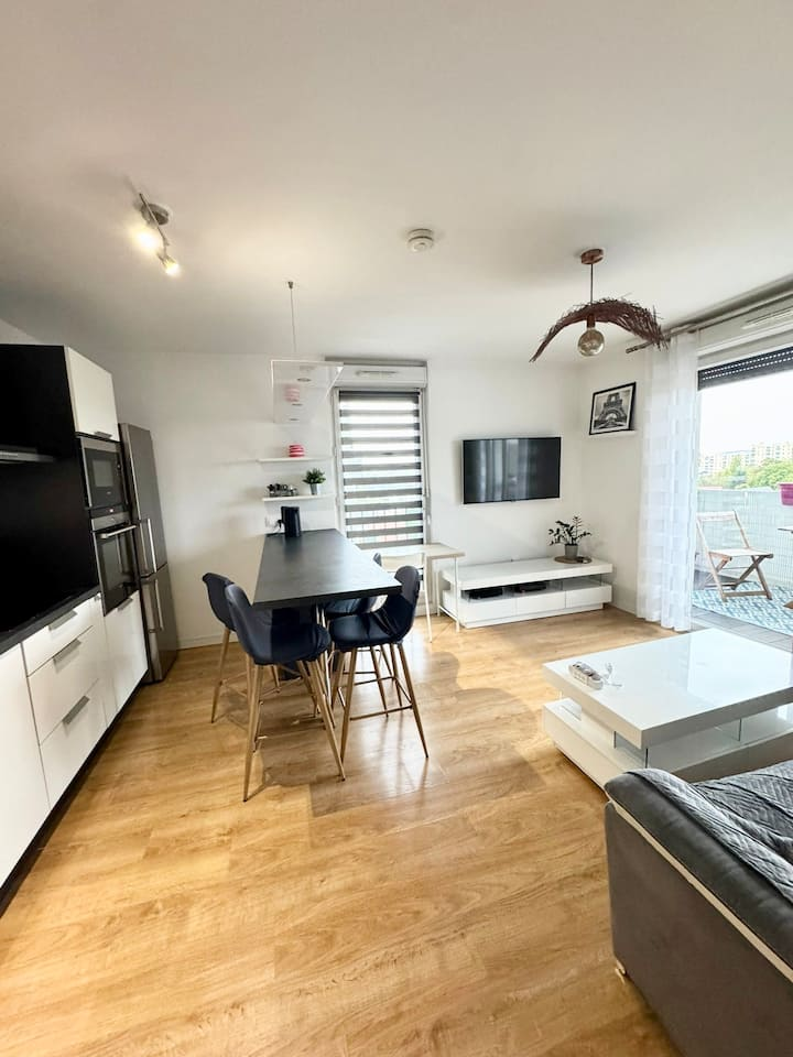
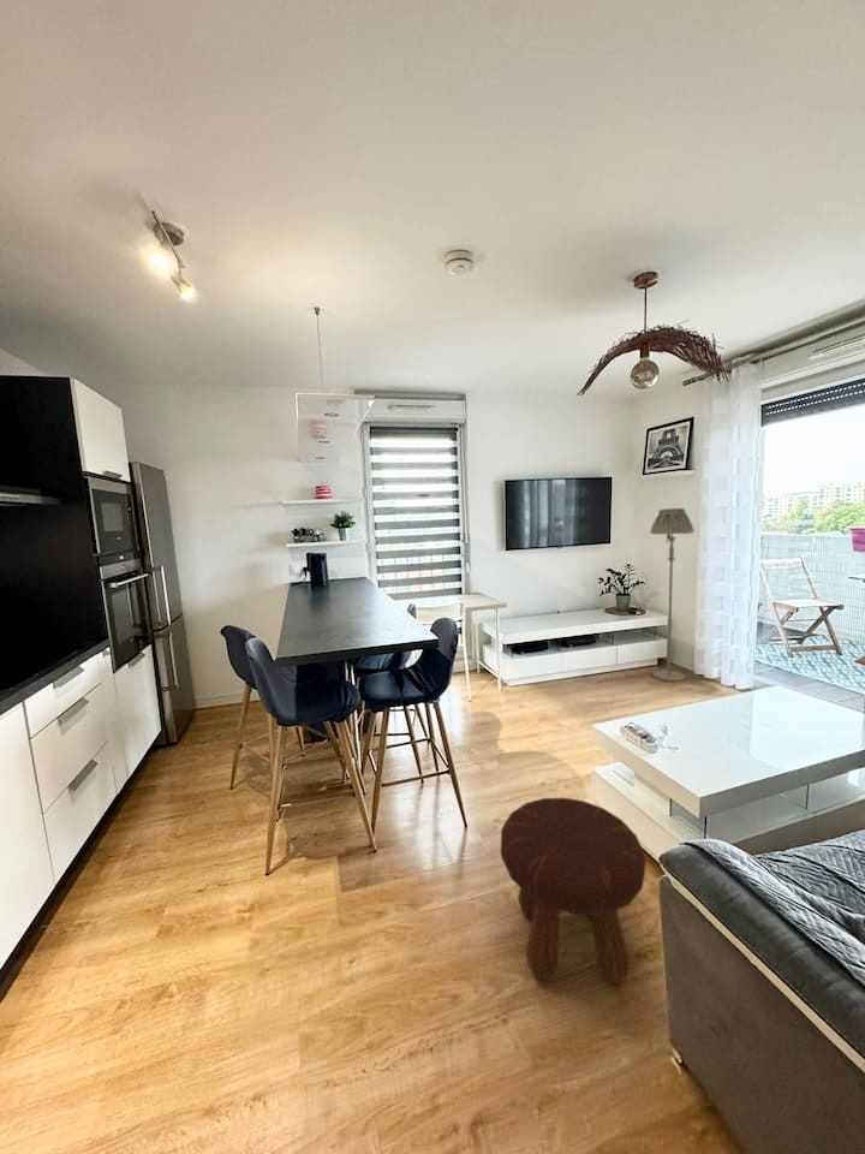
+ footstool (569, 887)
+ floor lamp (670, 594)
